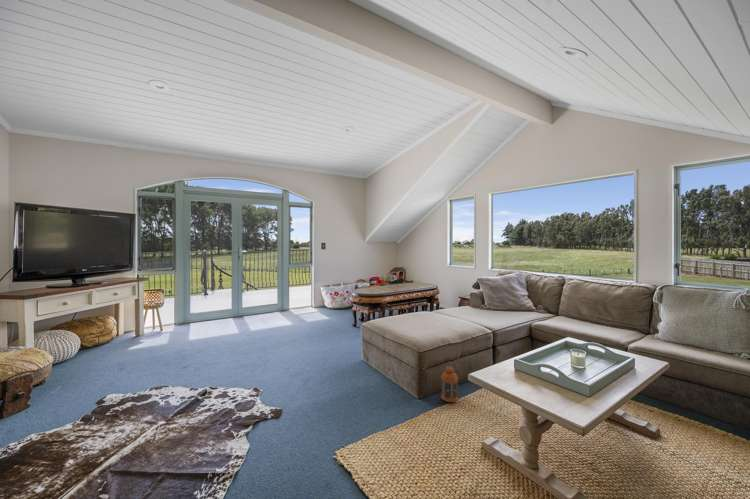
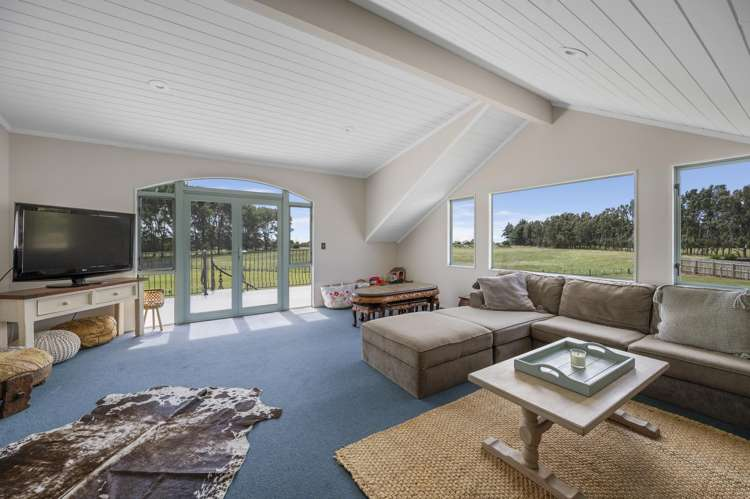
- lantern (449, 380)
